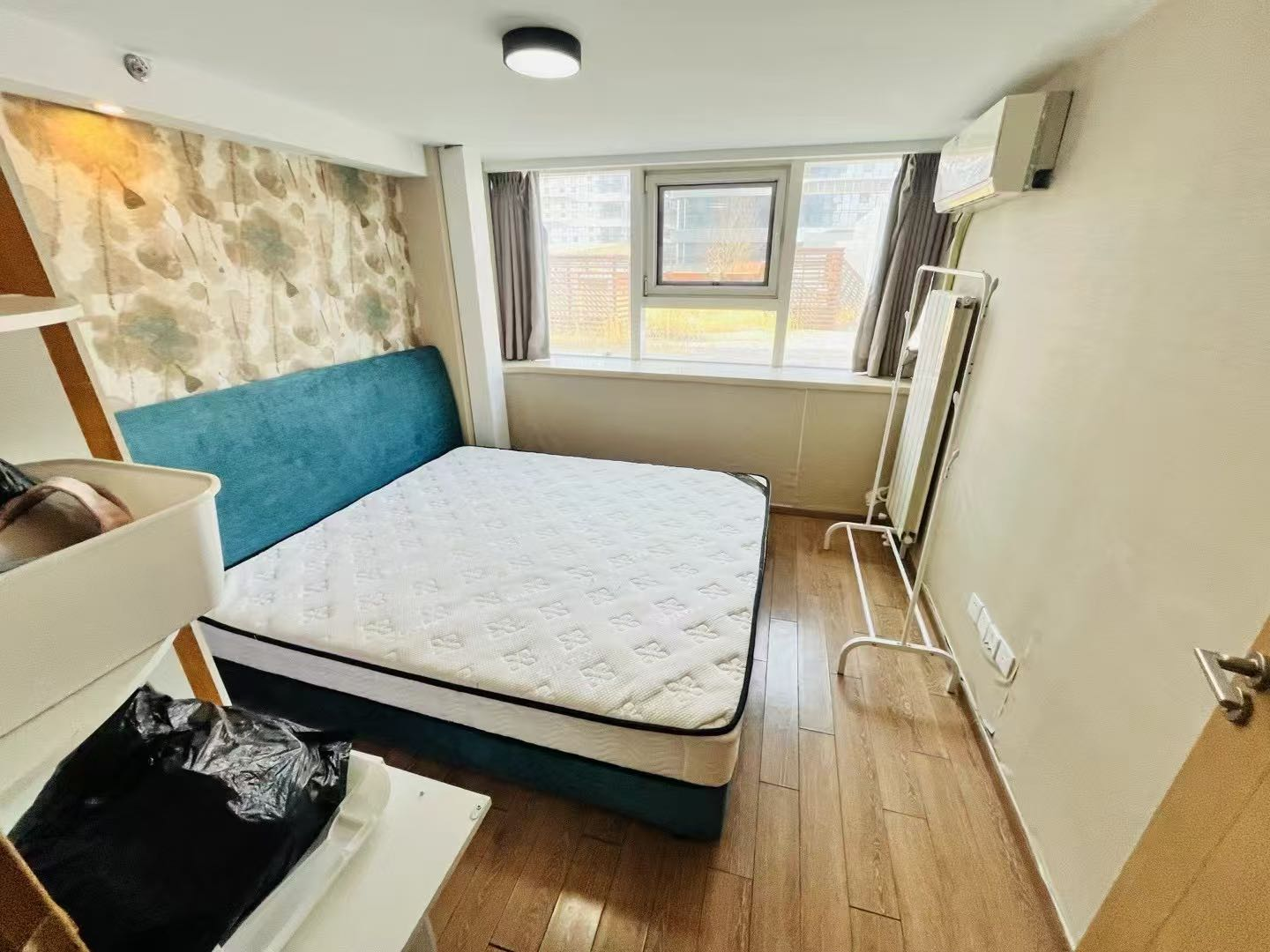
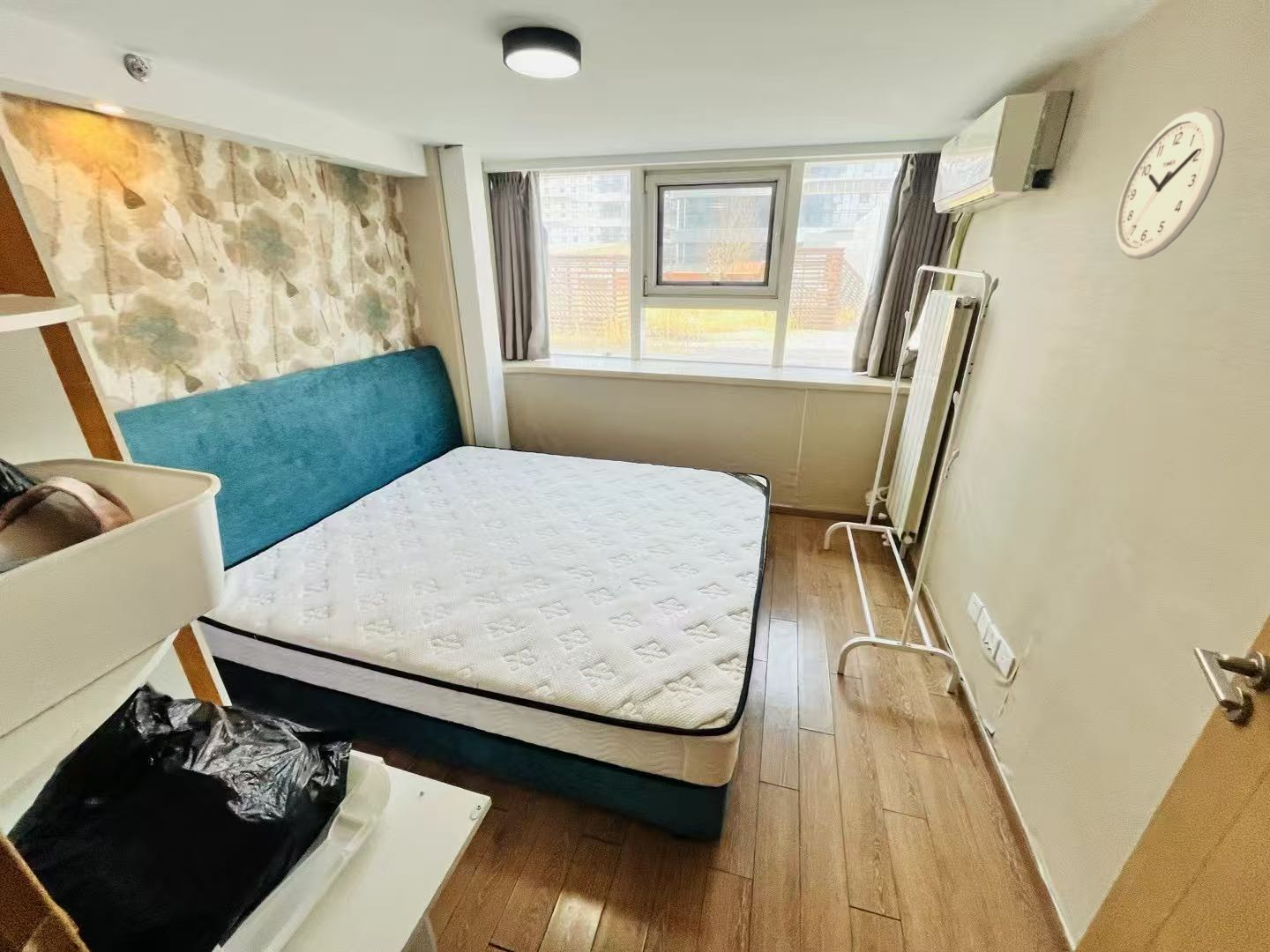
+ wall clock (1160, 188)
